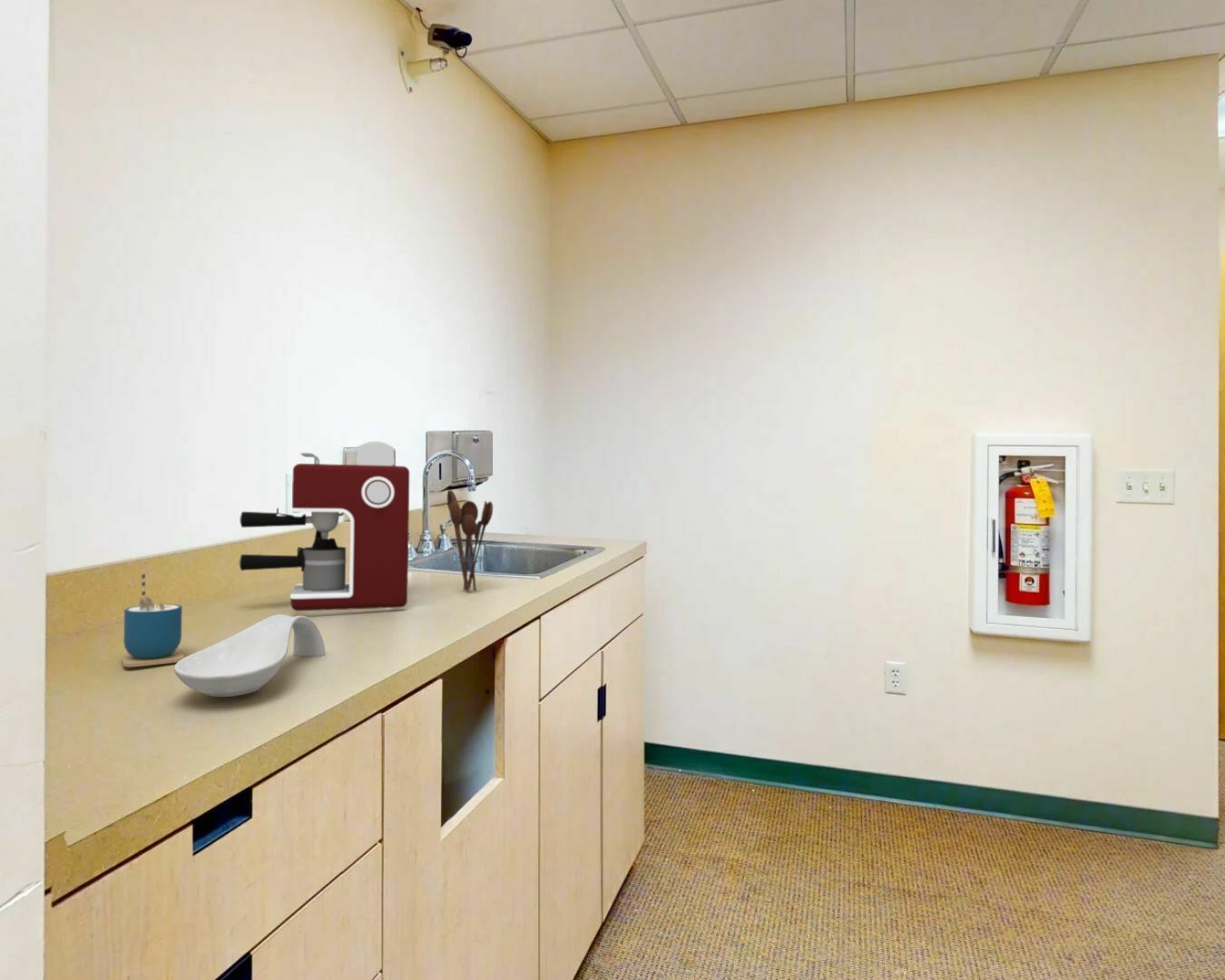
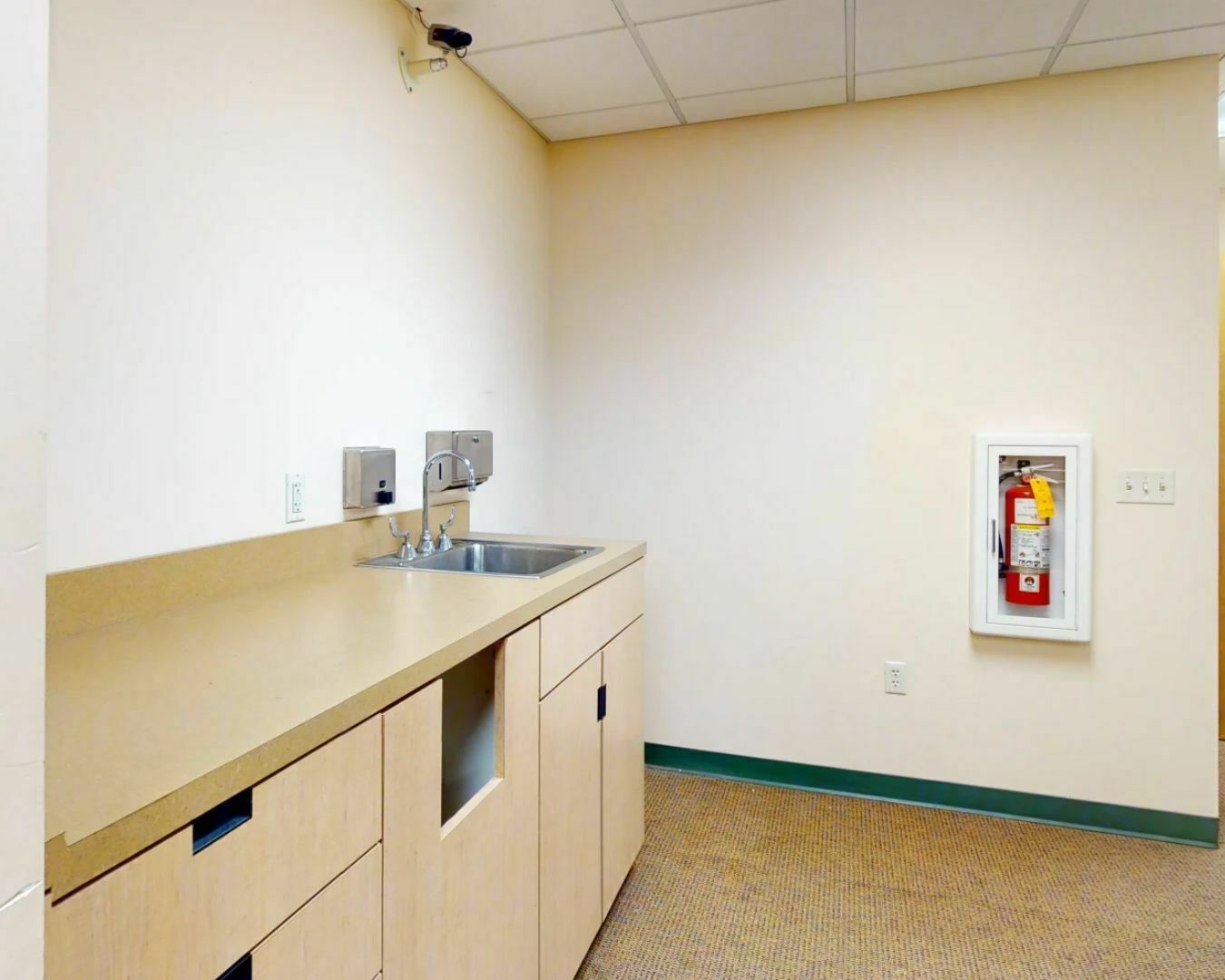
- utensil holder (466, 540)
- cup (153, 615)
- coffee maker (326, 523)
- spoon rest (260, 650)
